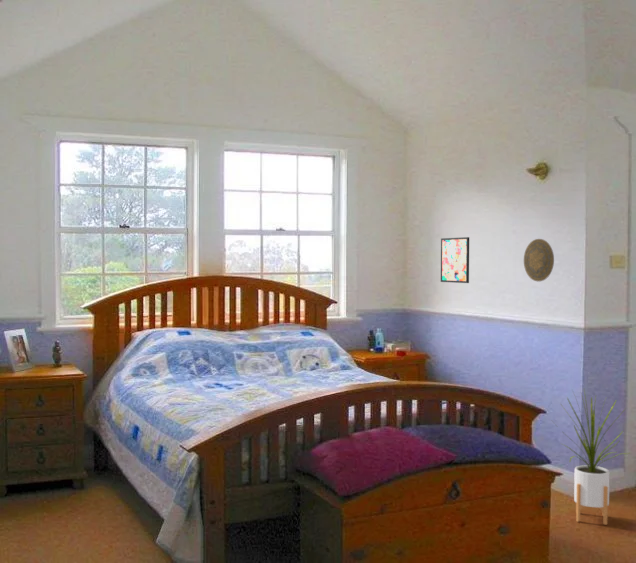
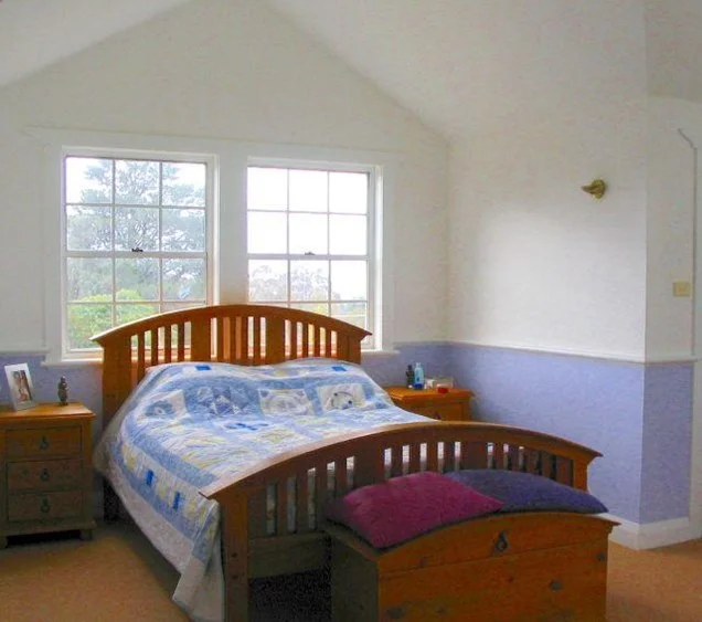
- wall art (454, 260)
- decorative plate (537, 260)
- house plant (594, 454)
